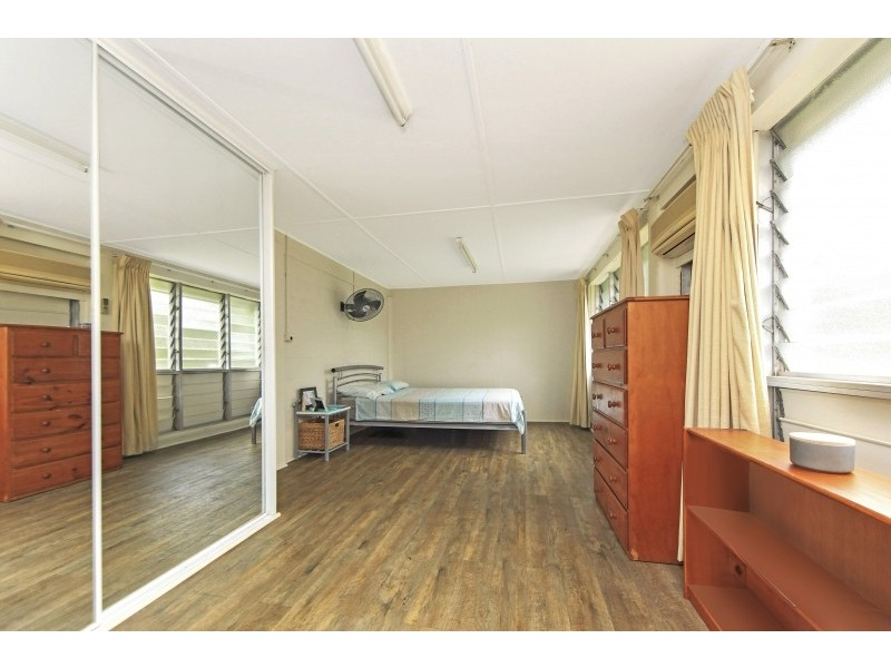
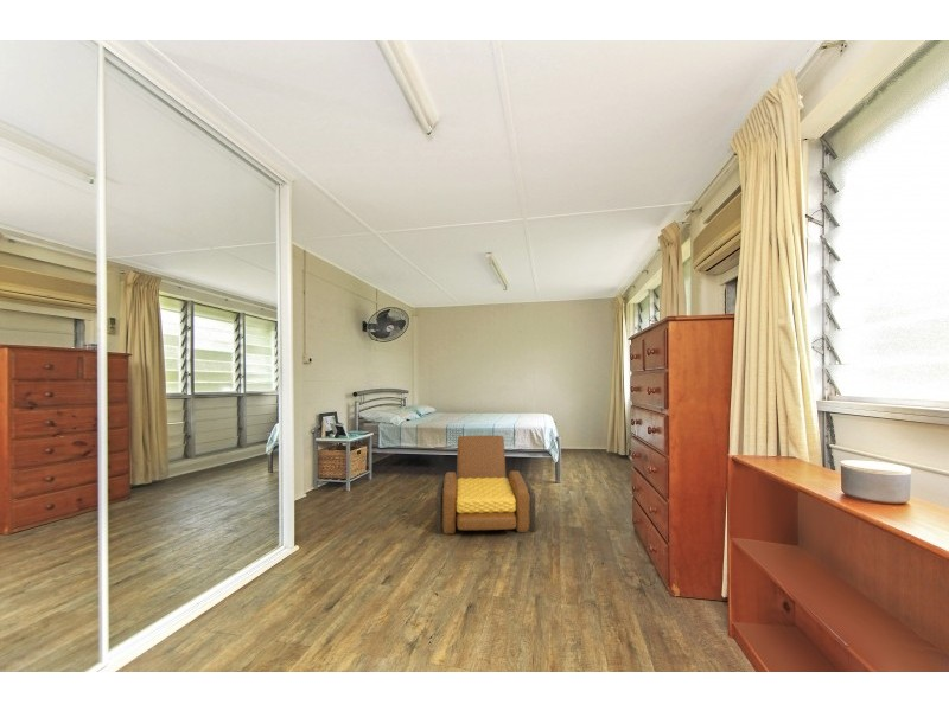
+ armchair (483, 480)
